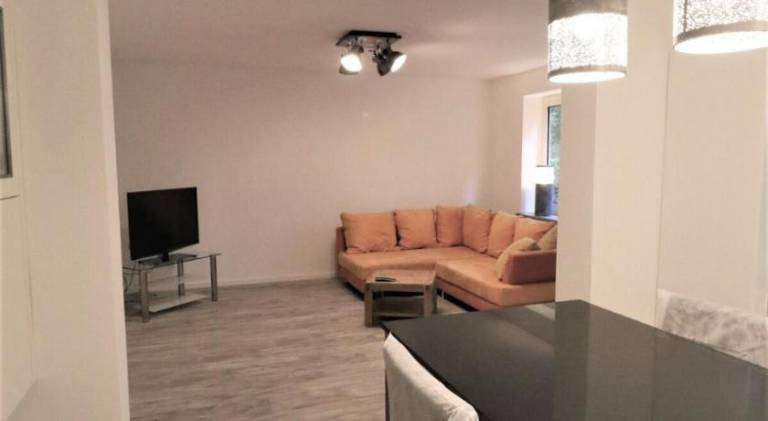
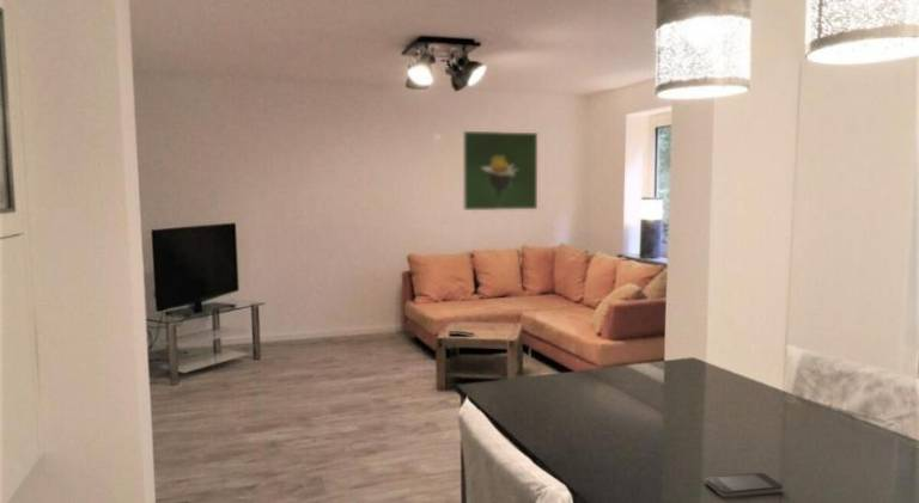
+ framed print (500, 171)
+ smartphone (743, 484)
